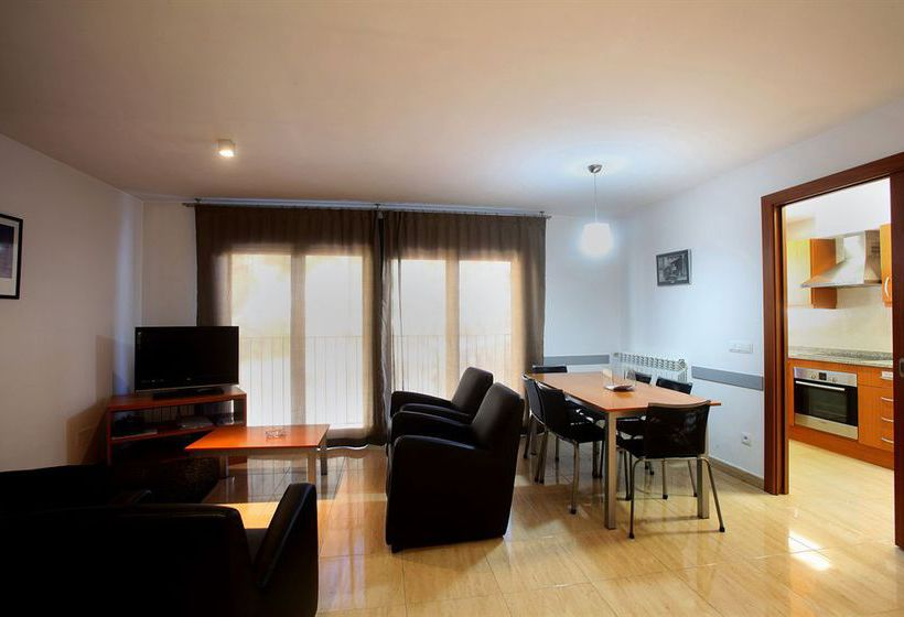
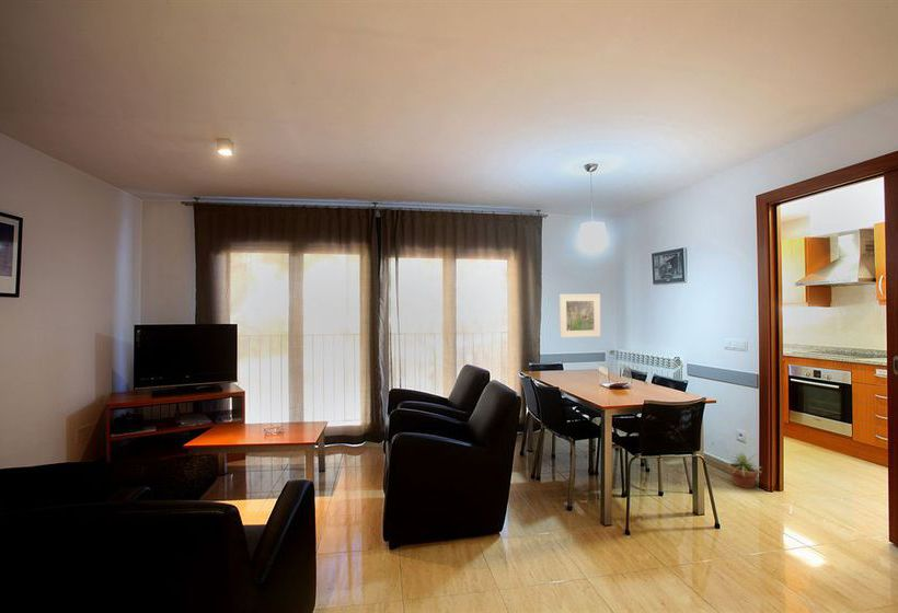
+ potted plant (742, 469)
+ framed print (579, 315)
